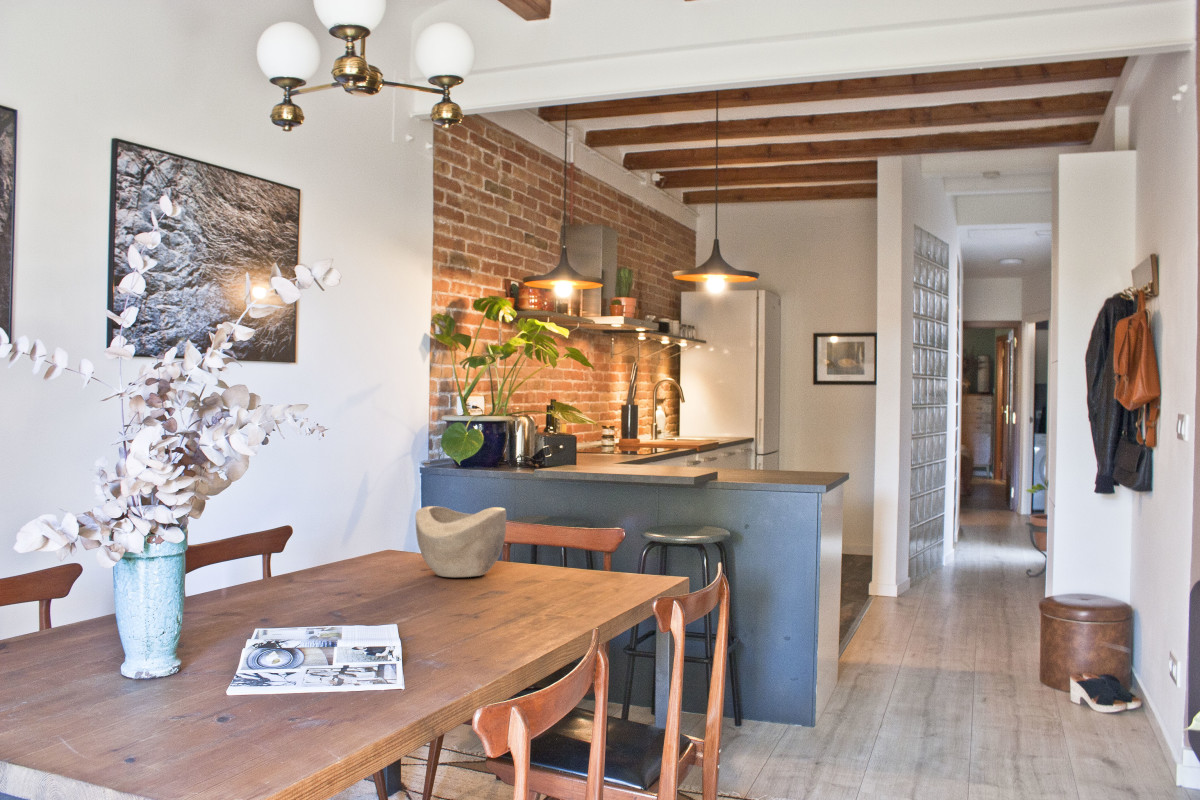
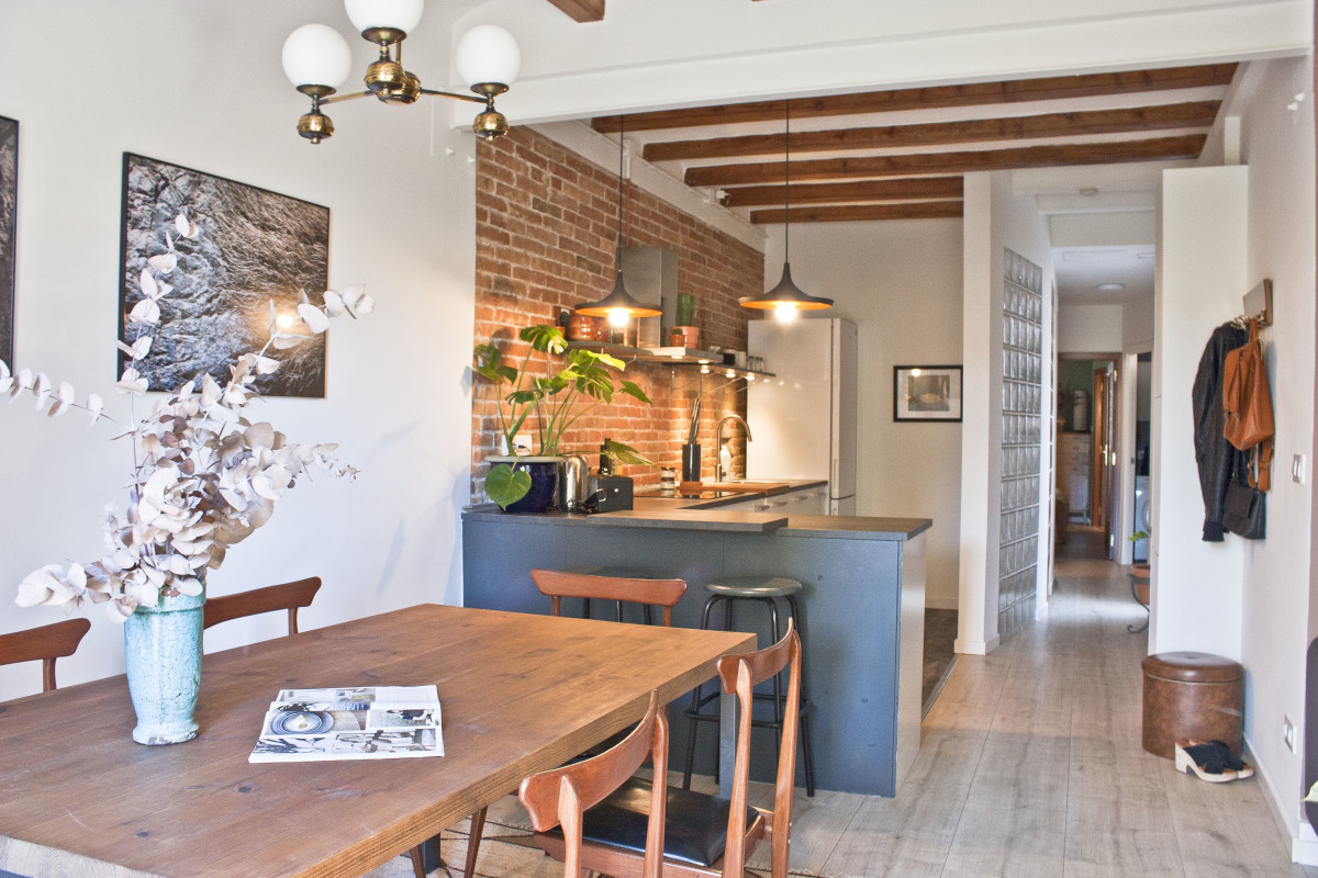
- decorative bowl (461, 540)
